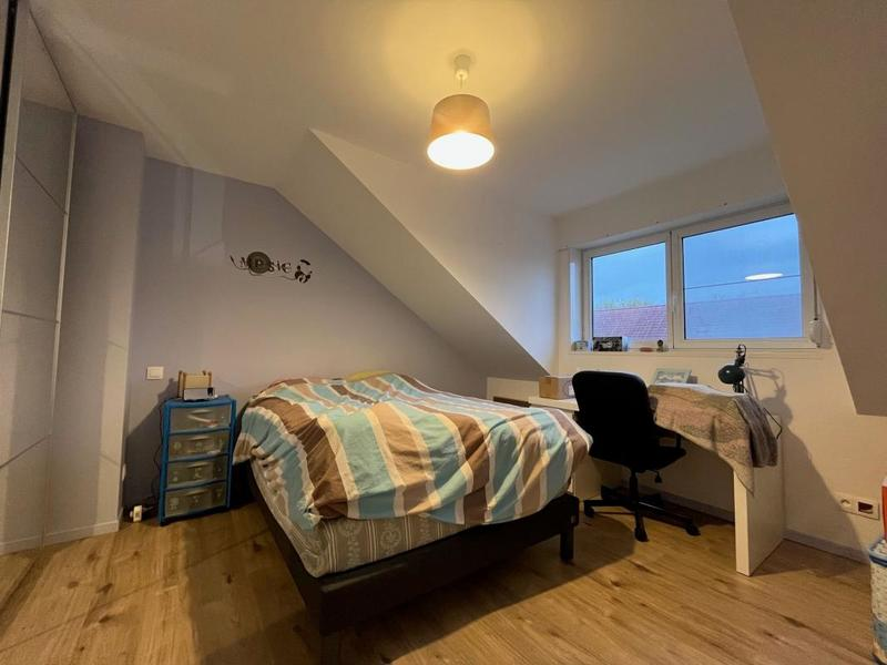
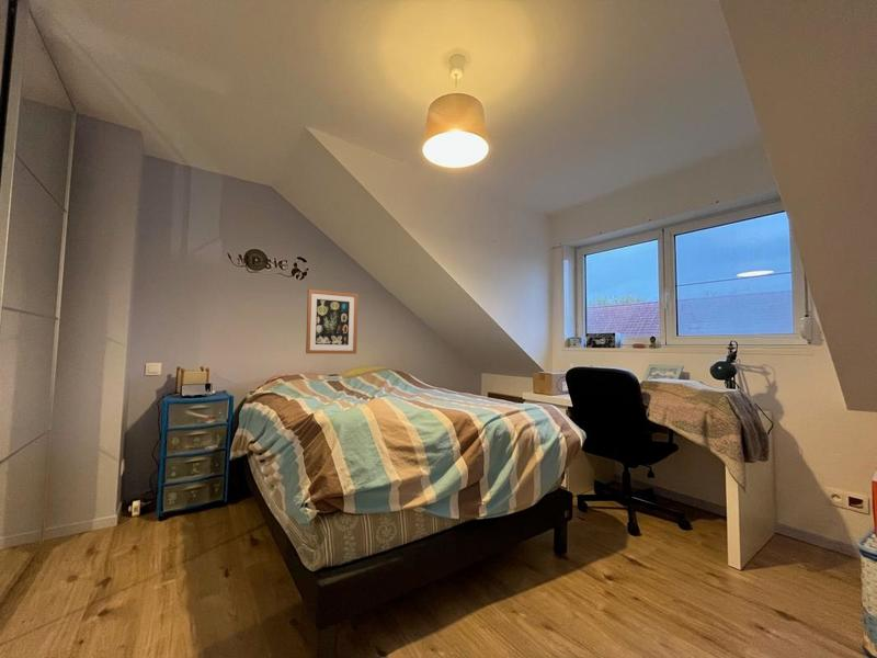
+ wall art (332, 322)
